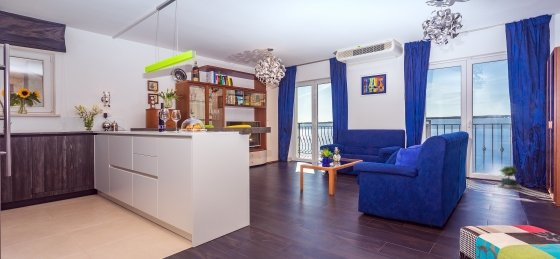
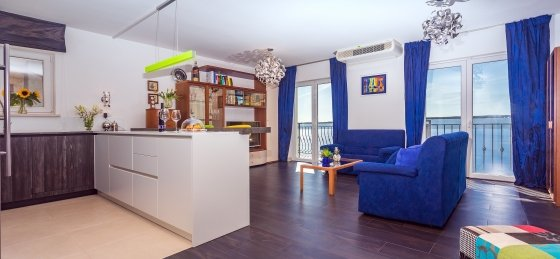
- potted plant (508, 176)
